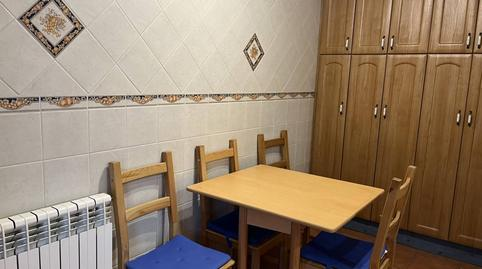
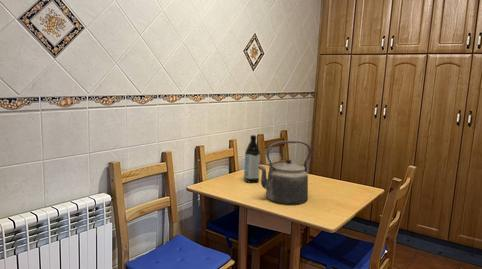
+ kettle (284, 170)
+ water bottle (252, 158)
